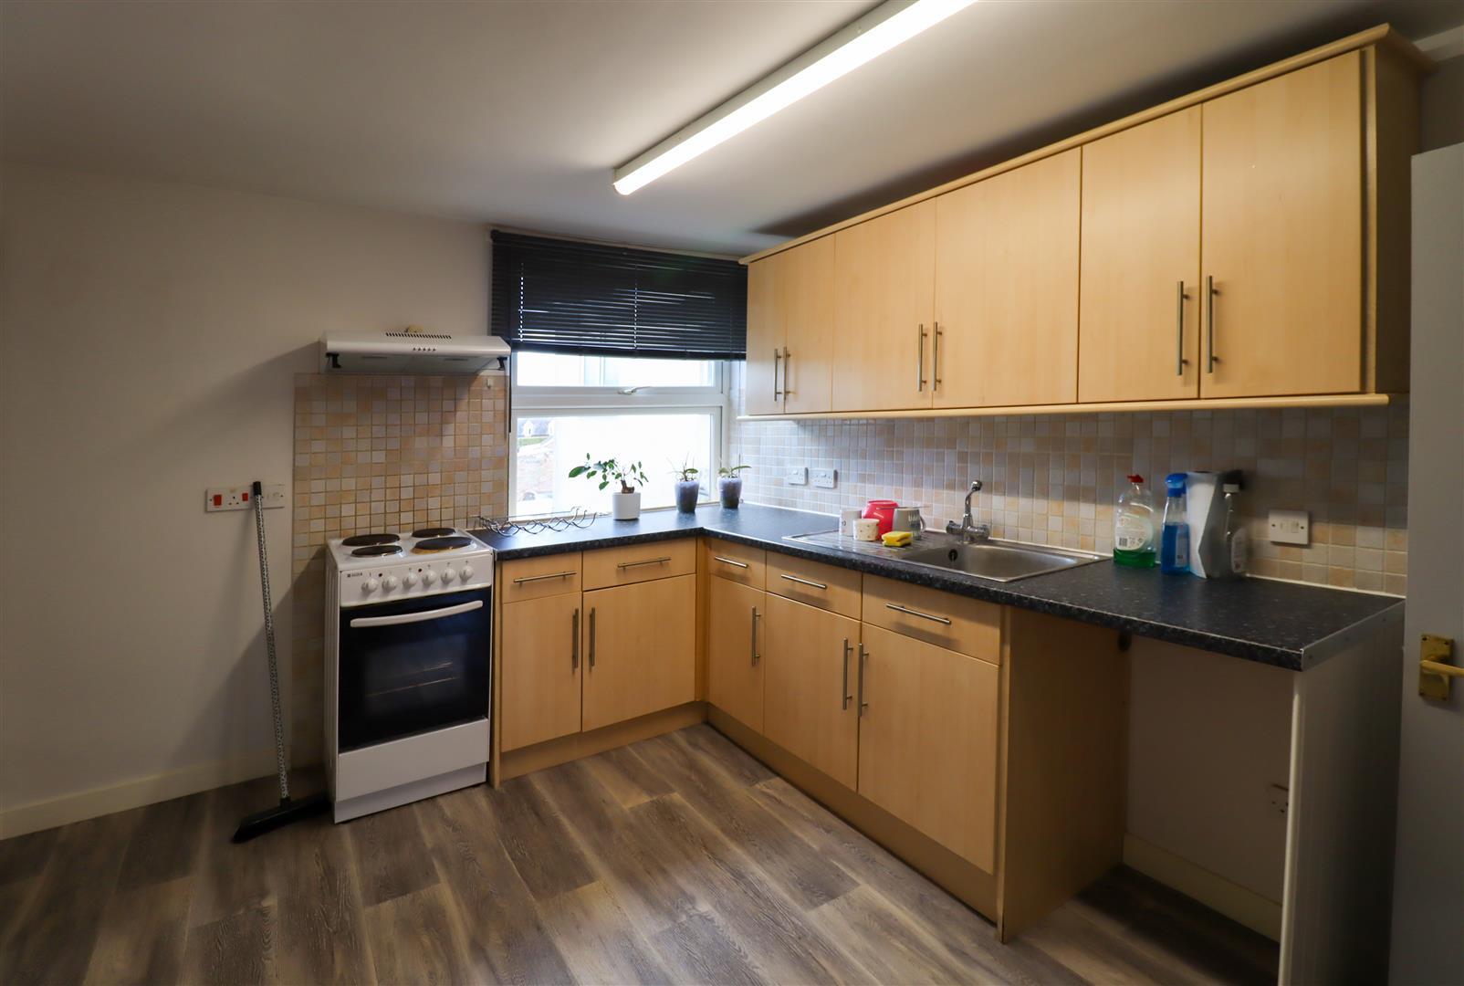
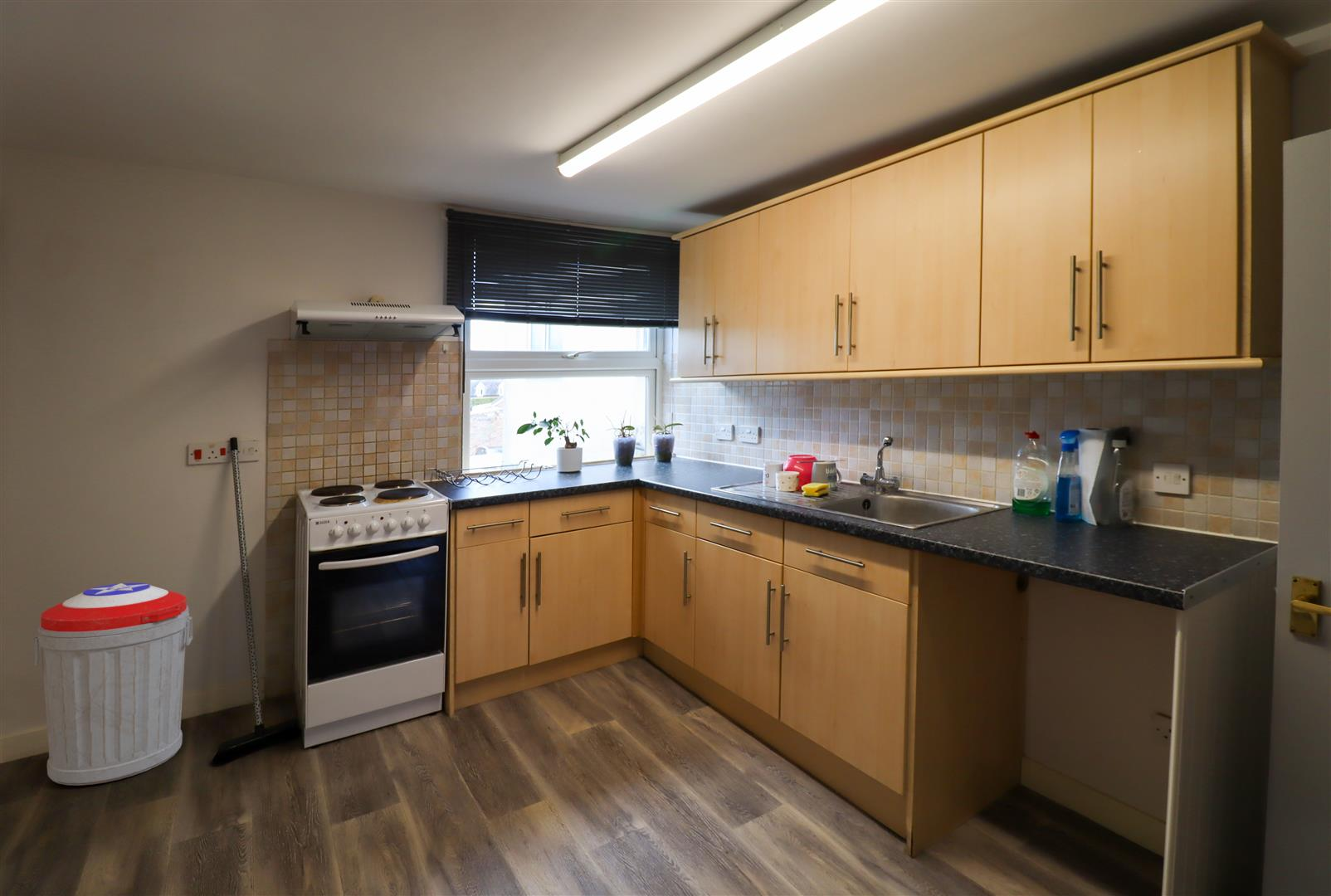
+ trash can (117, 674)
